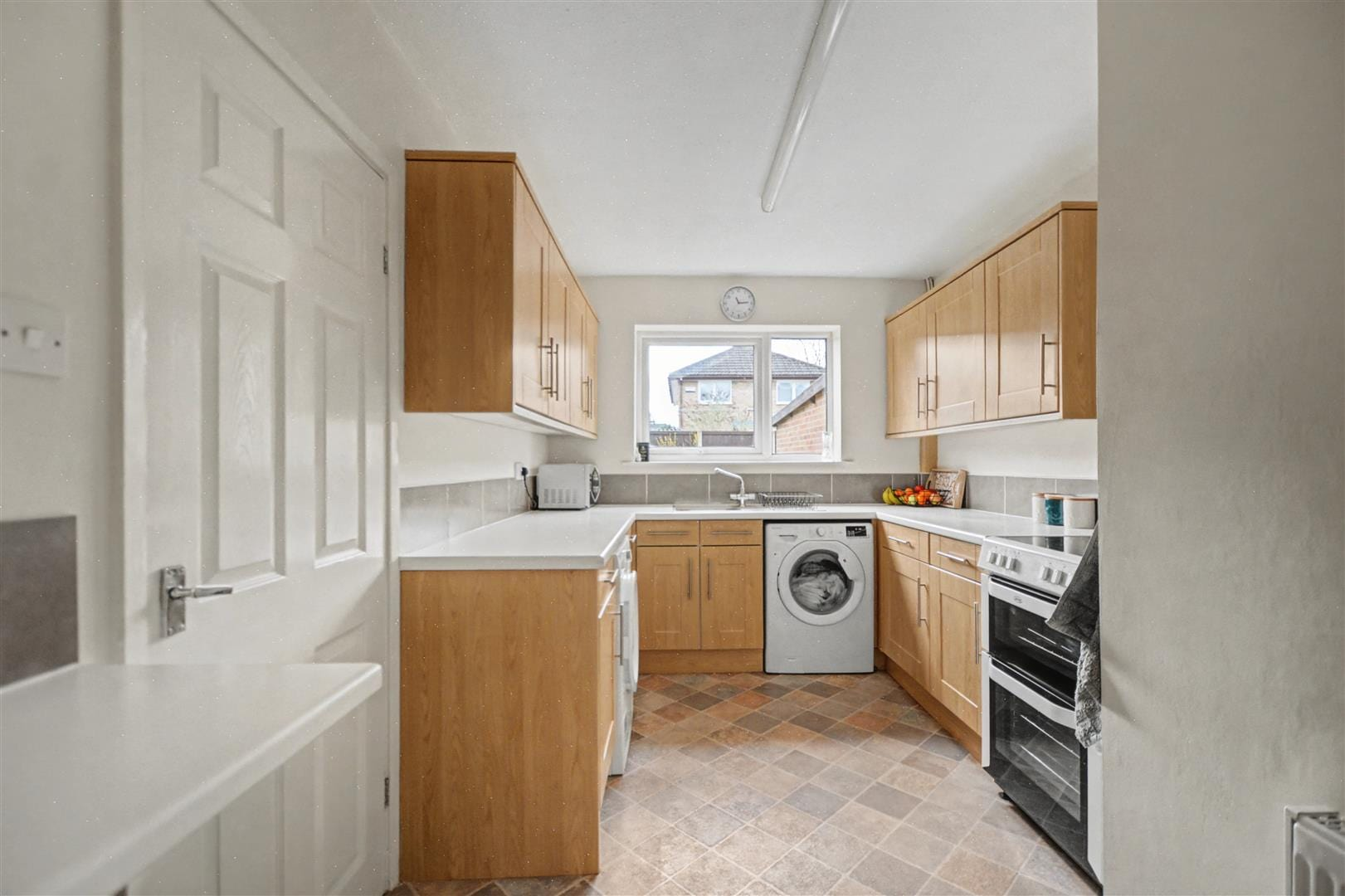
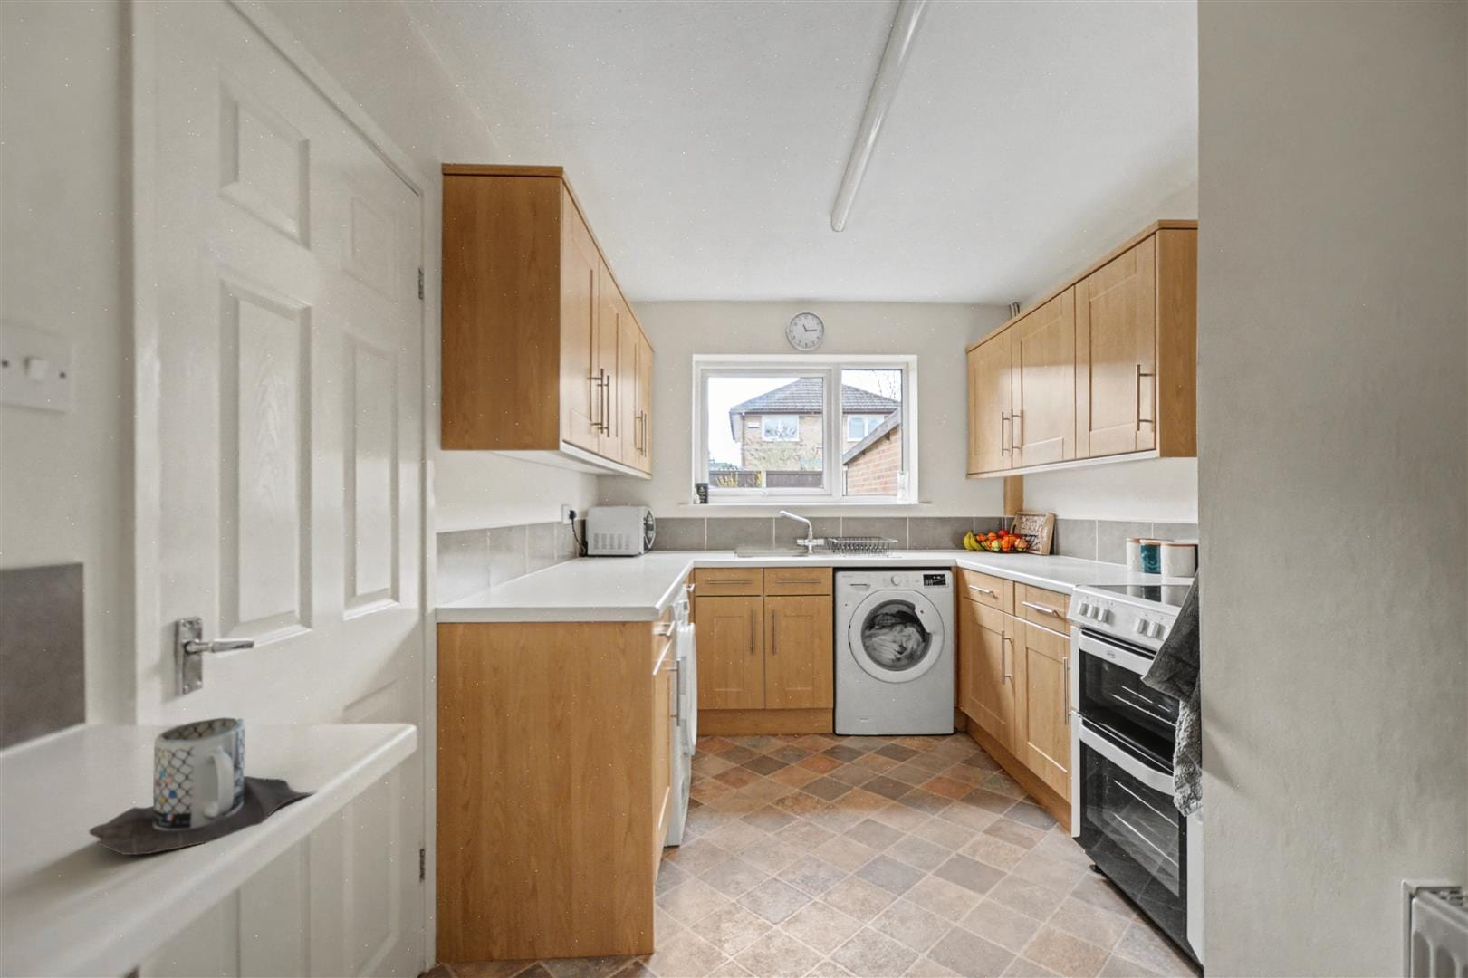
+ mug (206, 773)
